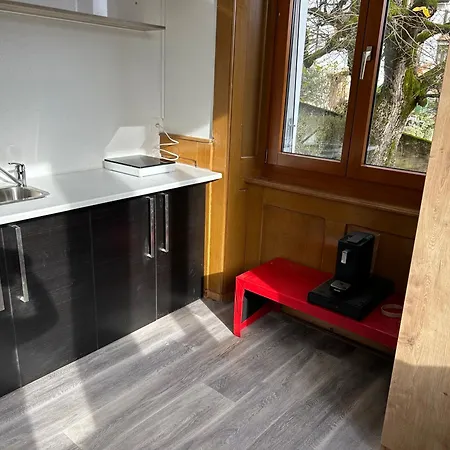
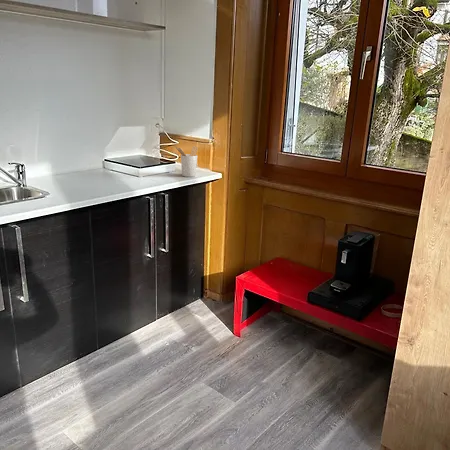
+ utensil holder (185, 160)
